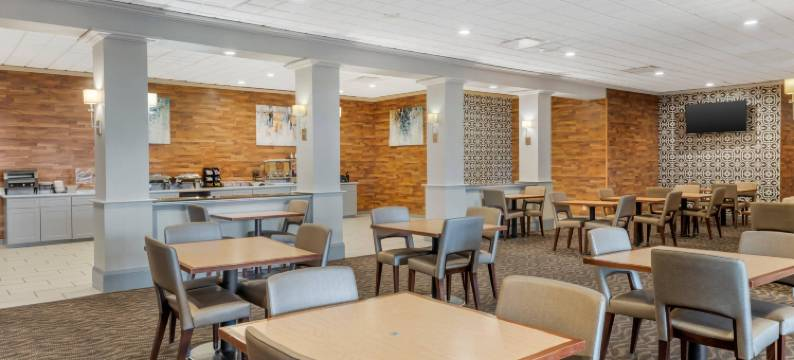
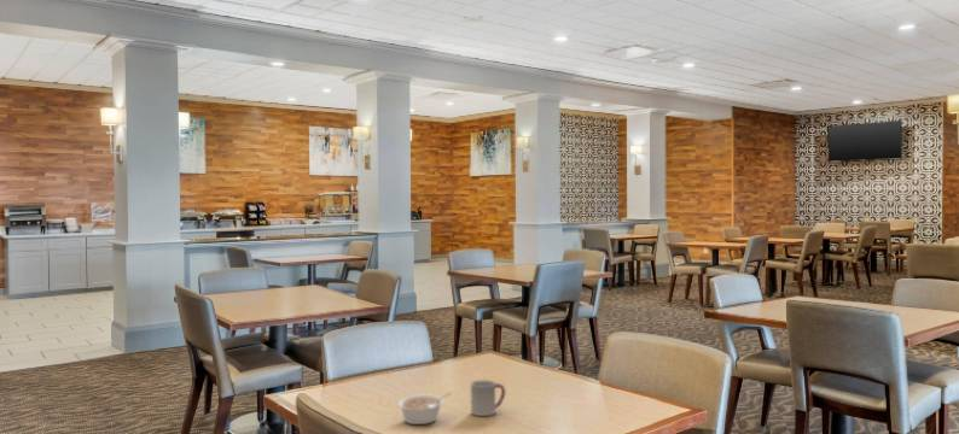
+ legume (422, 407)
+ cup (488, 397)
